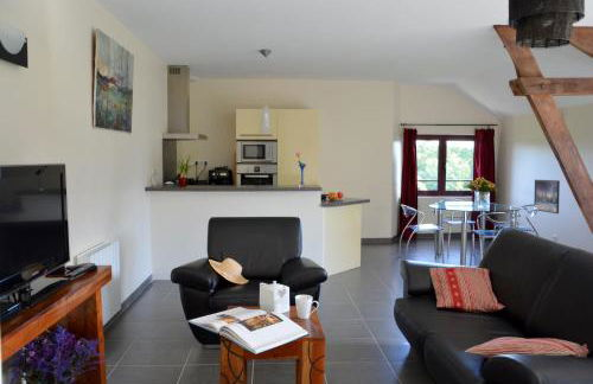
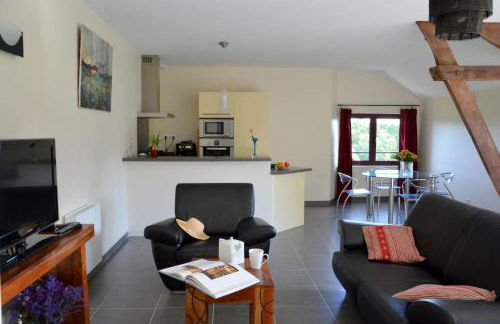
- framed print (546, 196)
